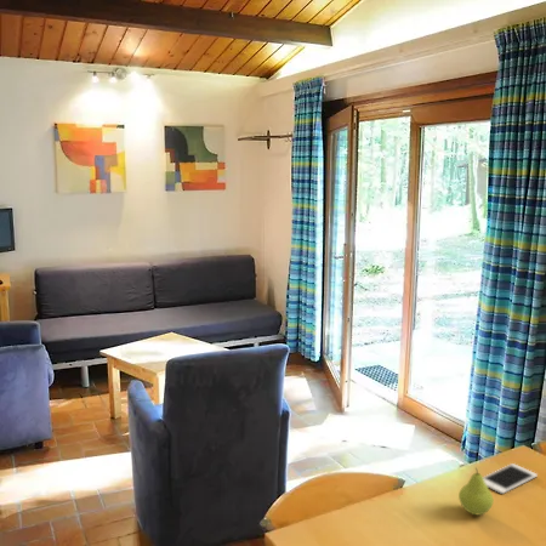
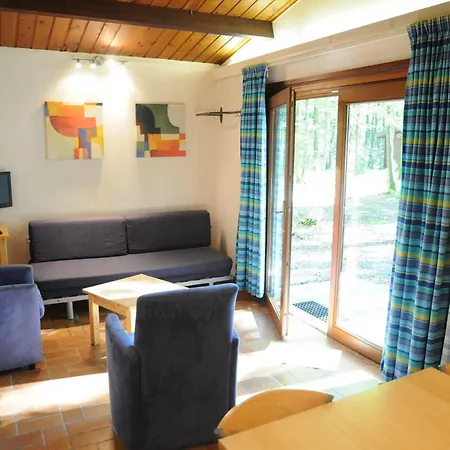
- cell phone (507, 478)
- fruit (476, 489)
